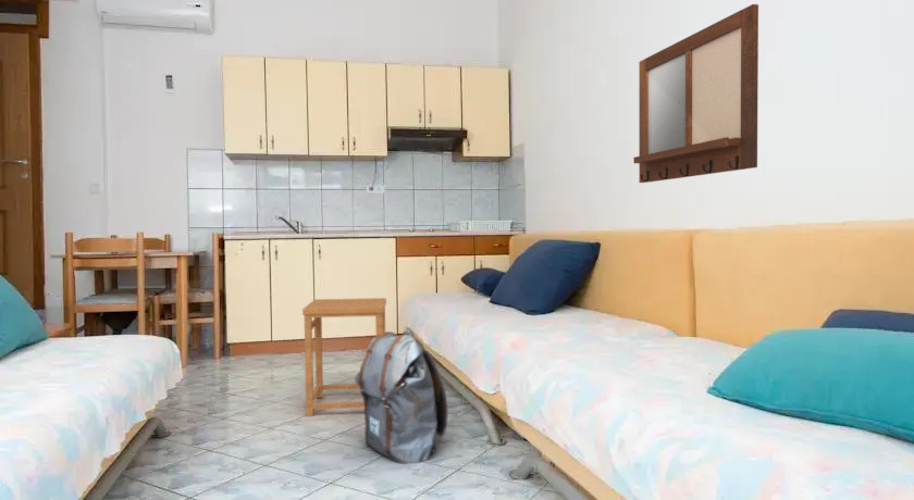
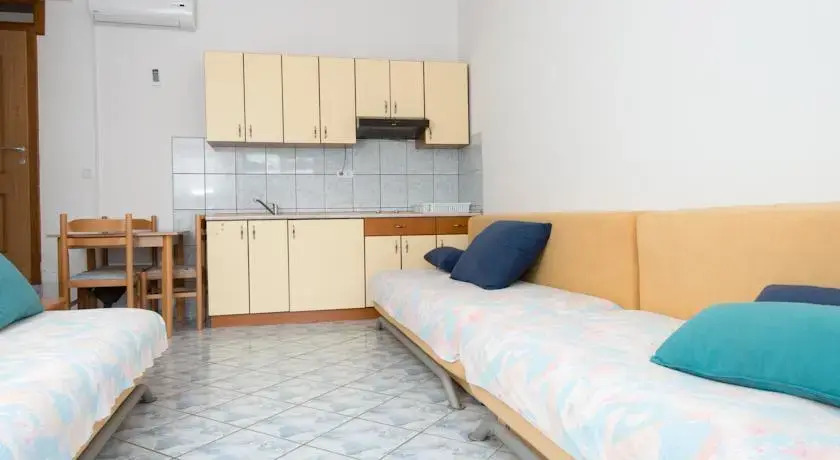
- writing board (682, 107)
- side table (321, 353)
- backpack (400, 388)
